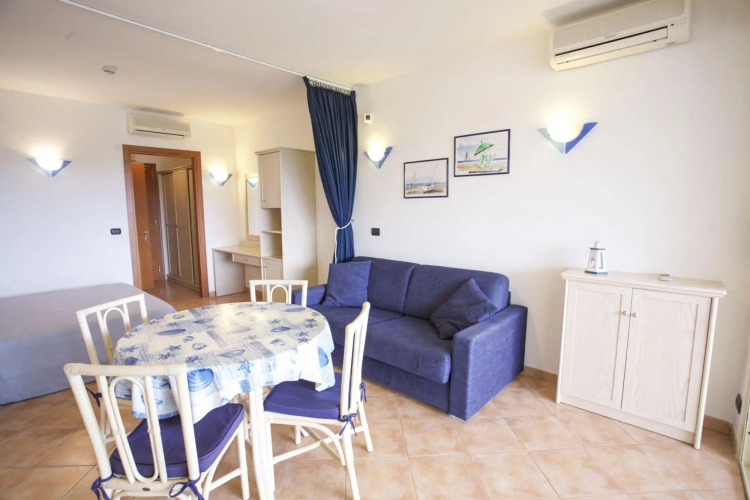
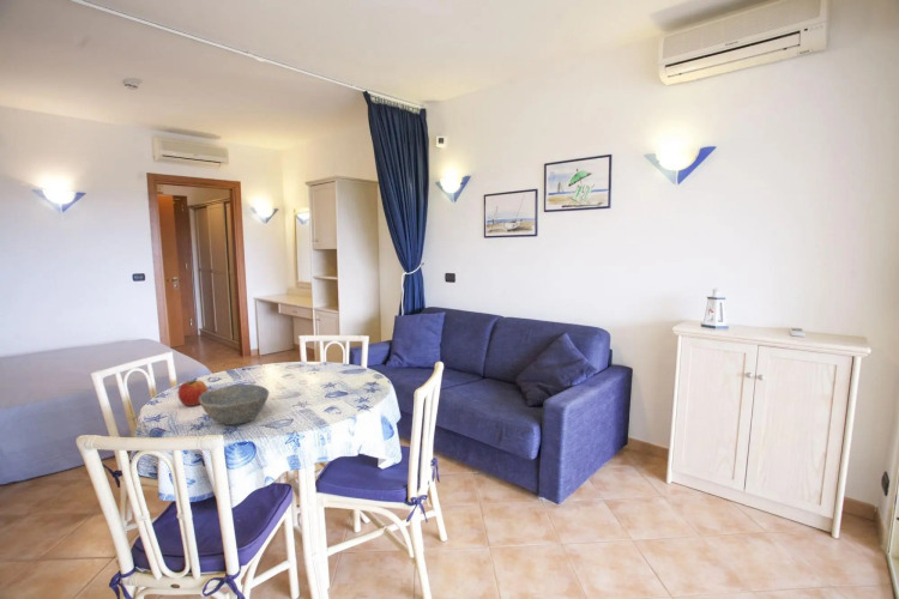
+ bowl (235, 406)
+ apple (192, 391)
